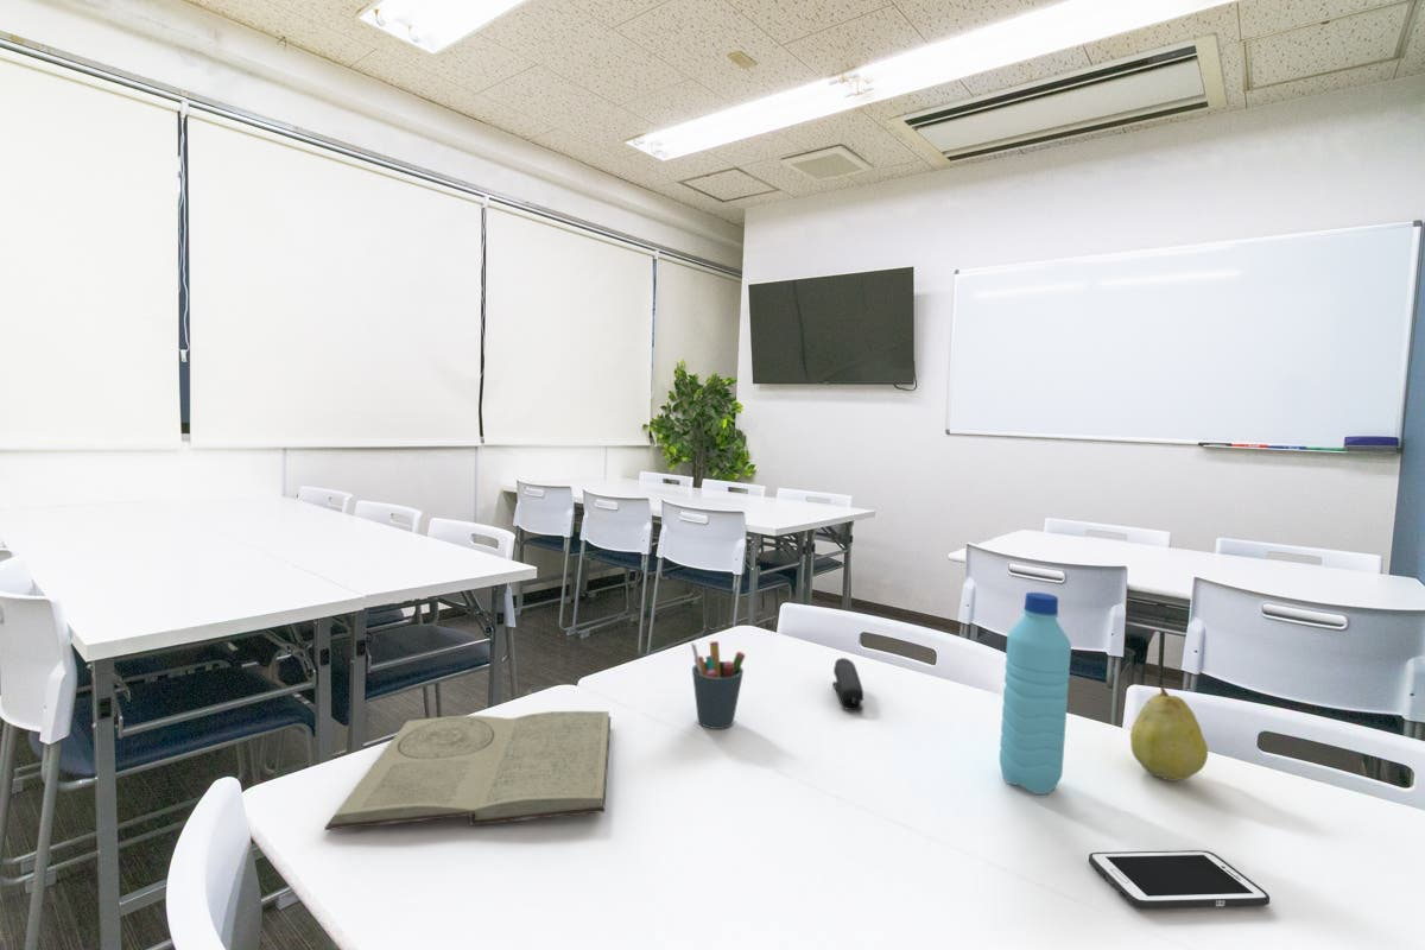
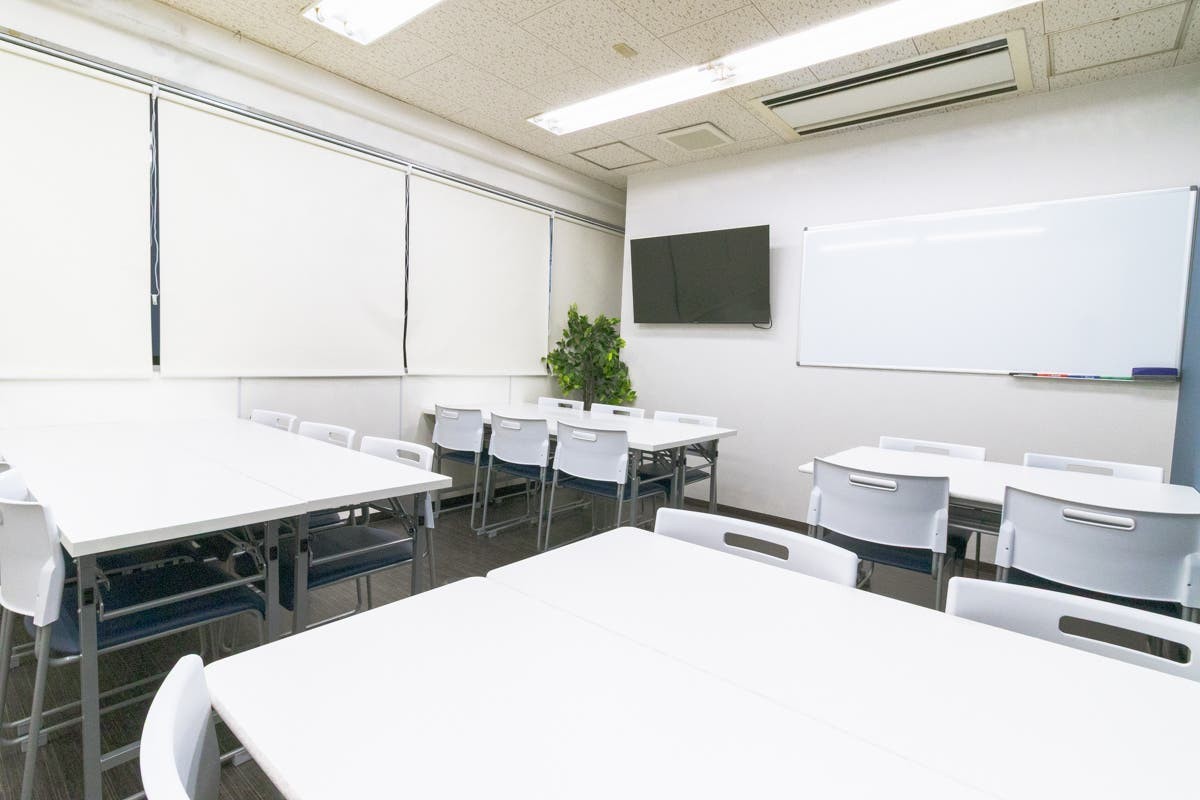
- water bottle (1034, 689)
- cell phone (1174, 878)
- fruit (1168, 732)
- pen holder (716, 680)
- stapler (848, 682)
- book (490, 759)
